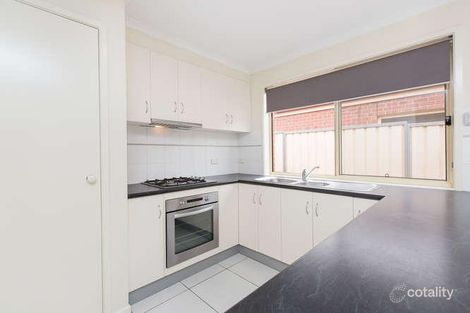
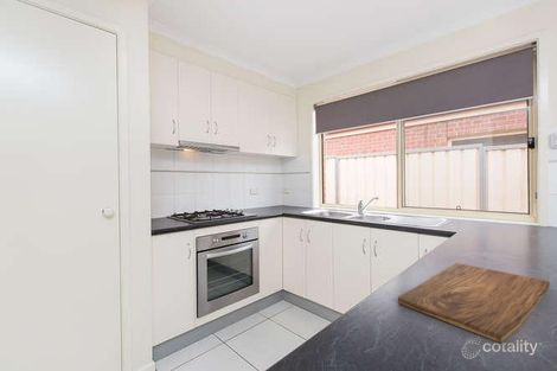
+ cutting board (476, 290)
